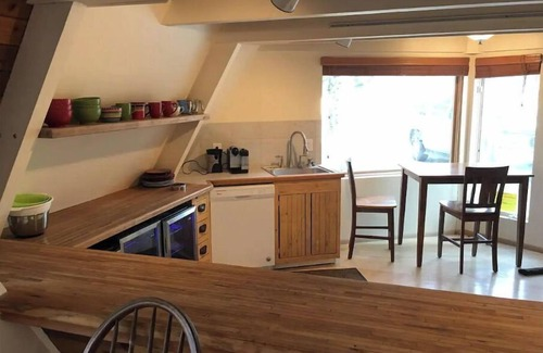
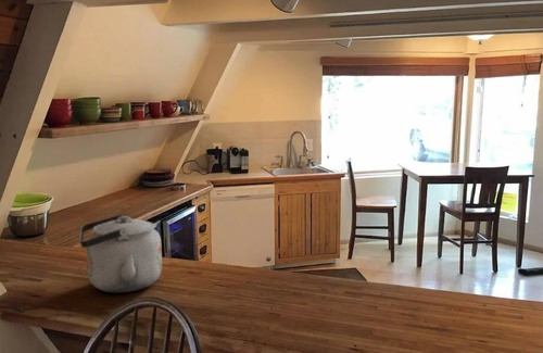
+ kettle (123, 252)
